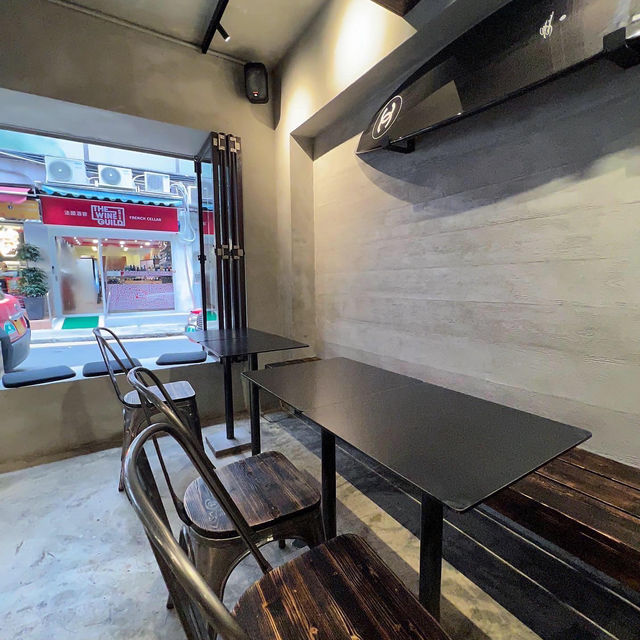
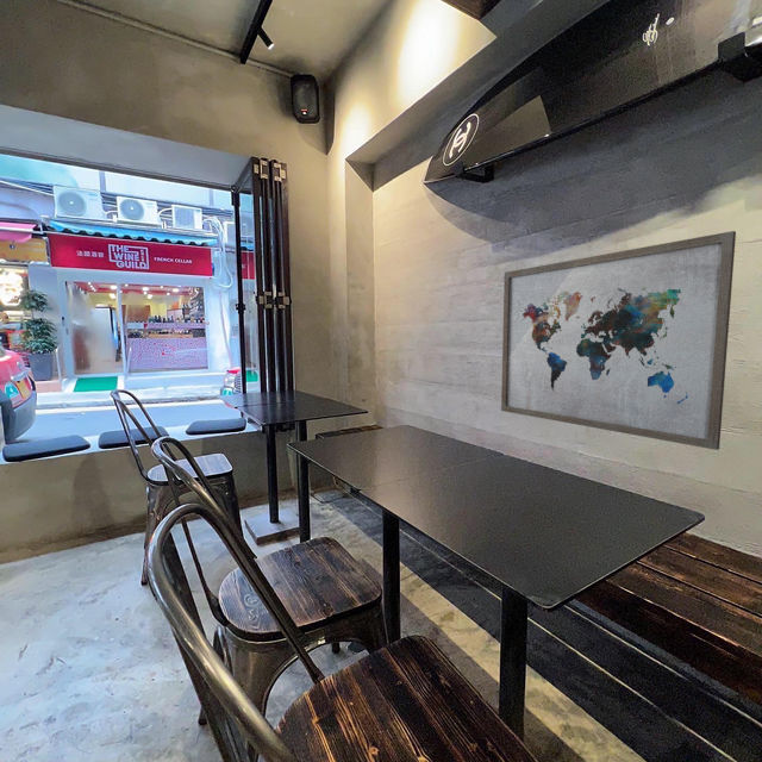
+ wall art (589, 343)
